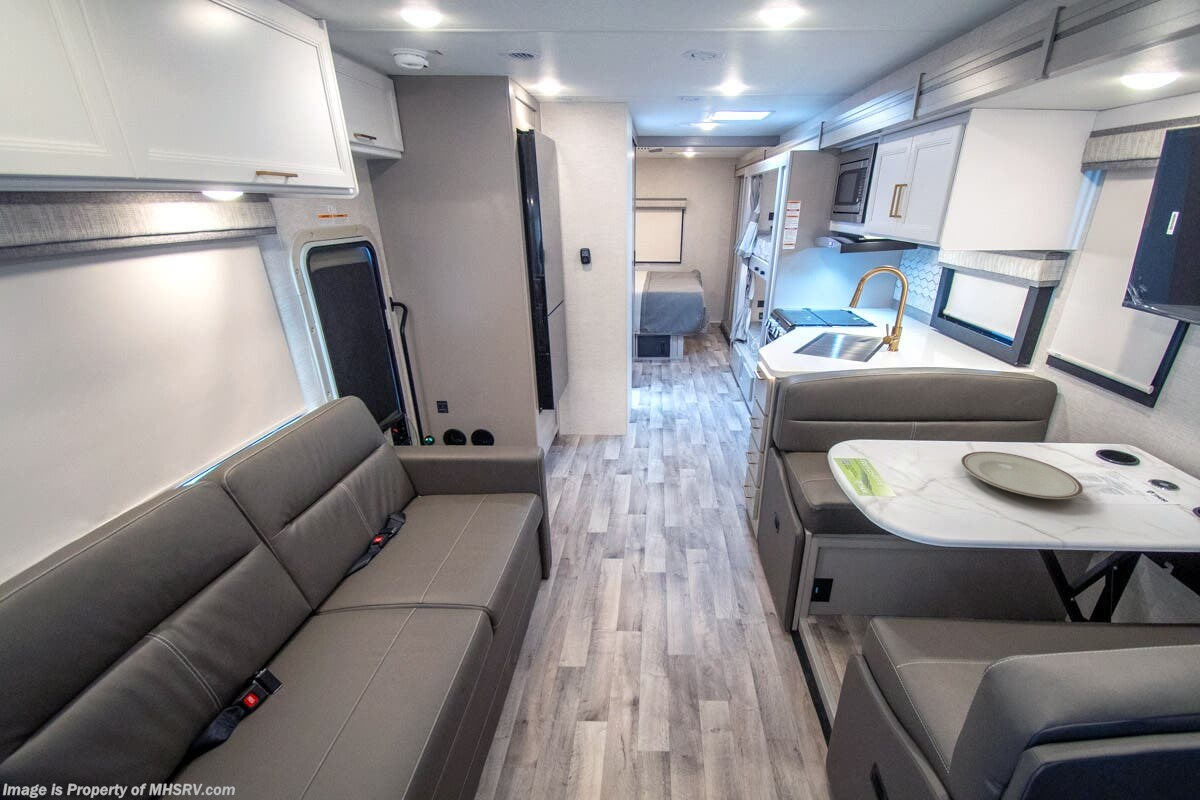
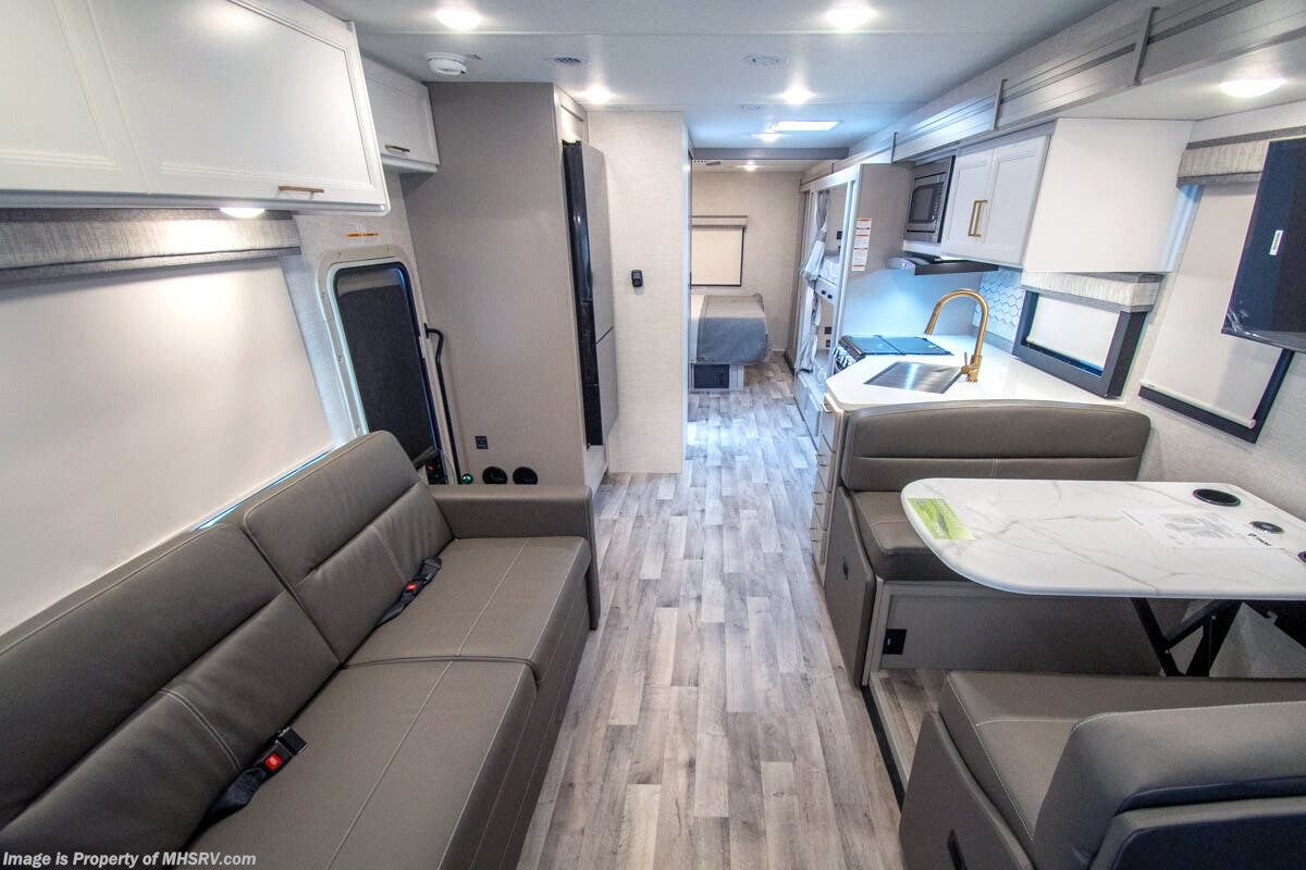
- plate (1016, 477)
